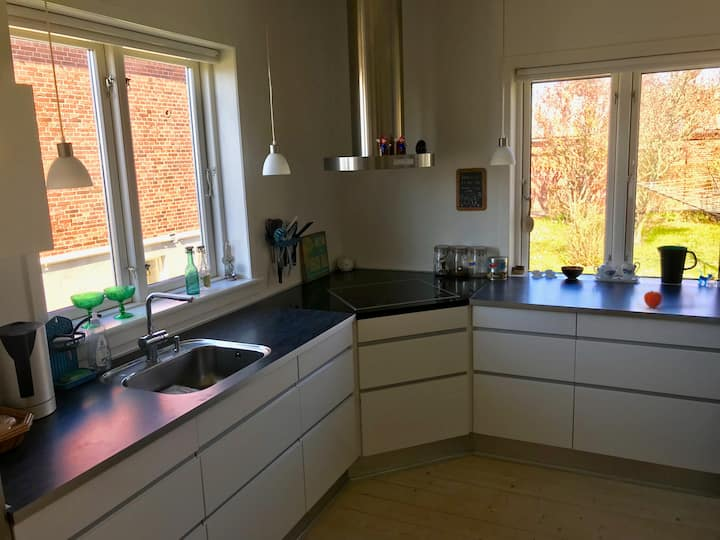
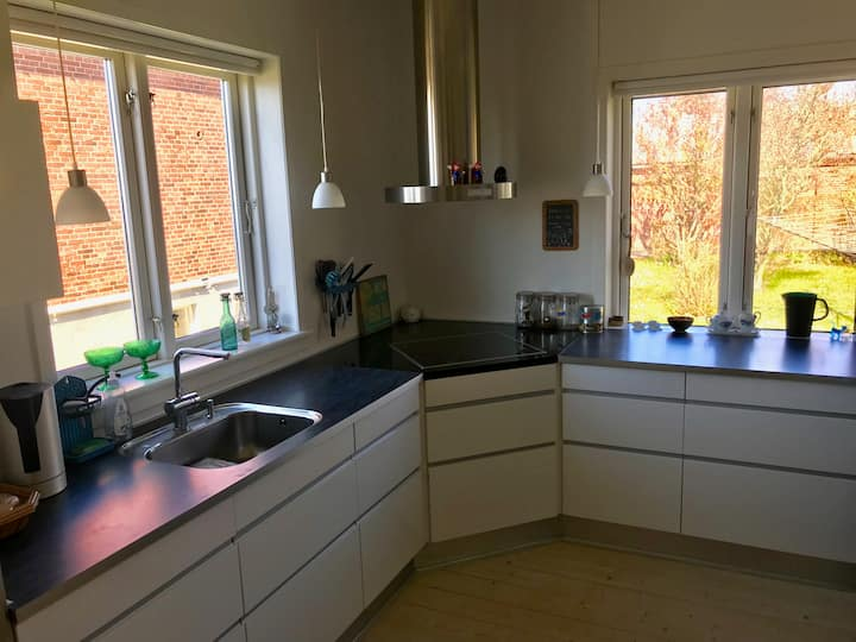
- fruit (652, 298)
